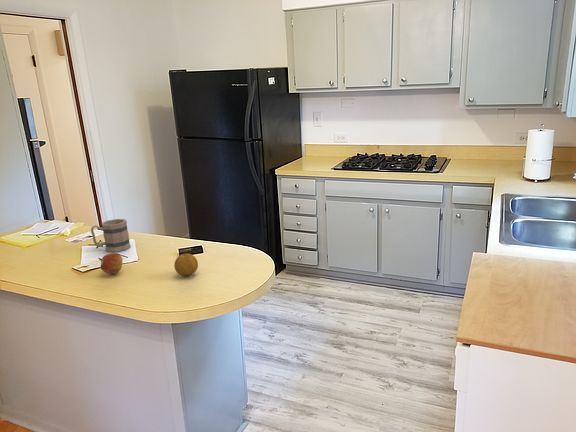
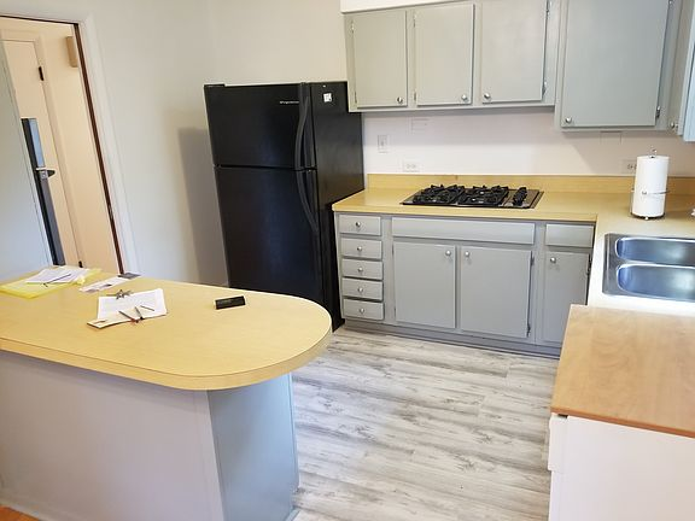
- fruit (111, 263)
- fruit (186, 265)
- mug (110, 235)
